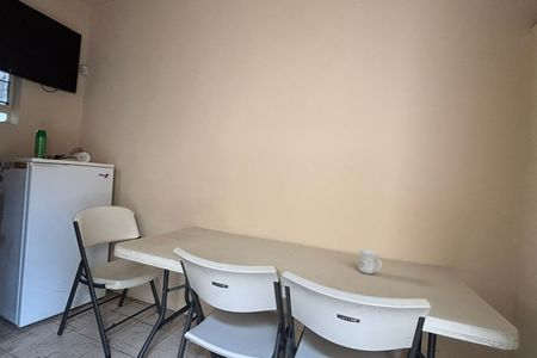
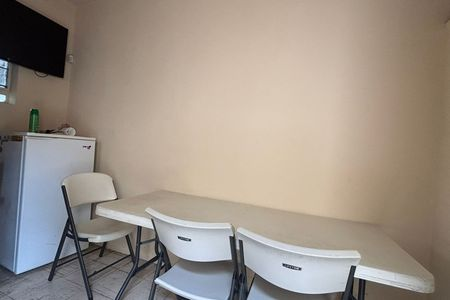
- mug (370, 263)
